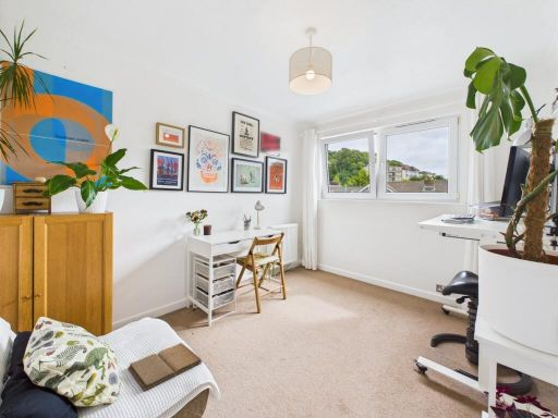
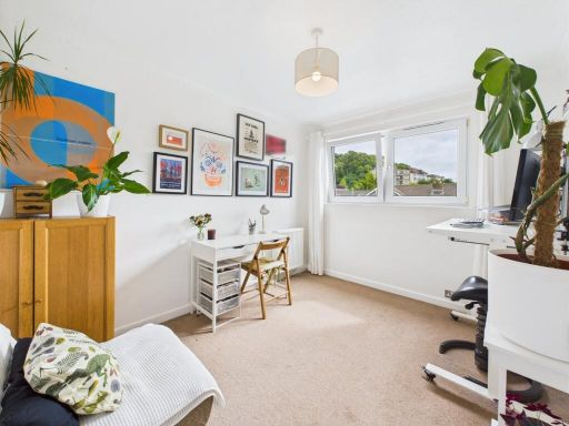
- book (166, 362)
